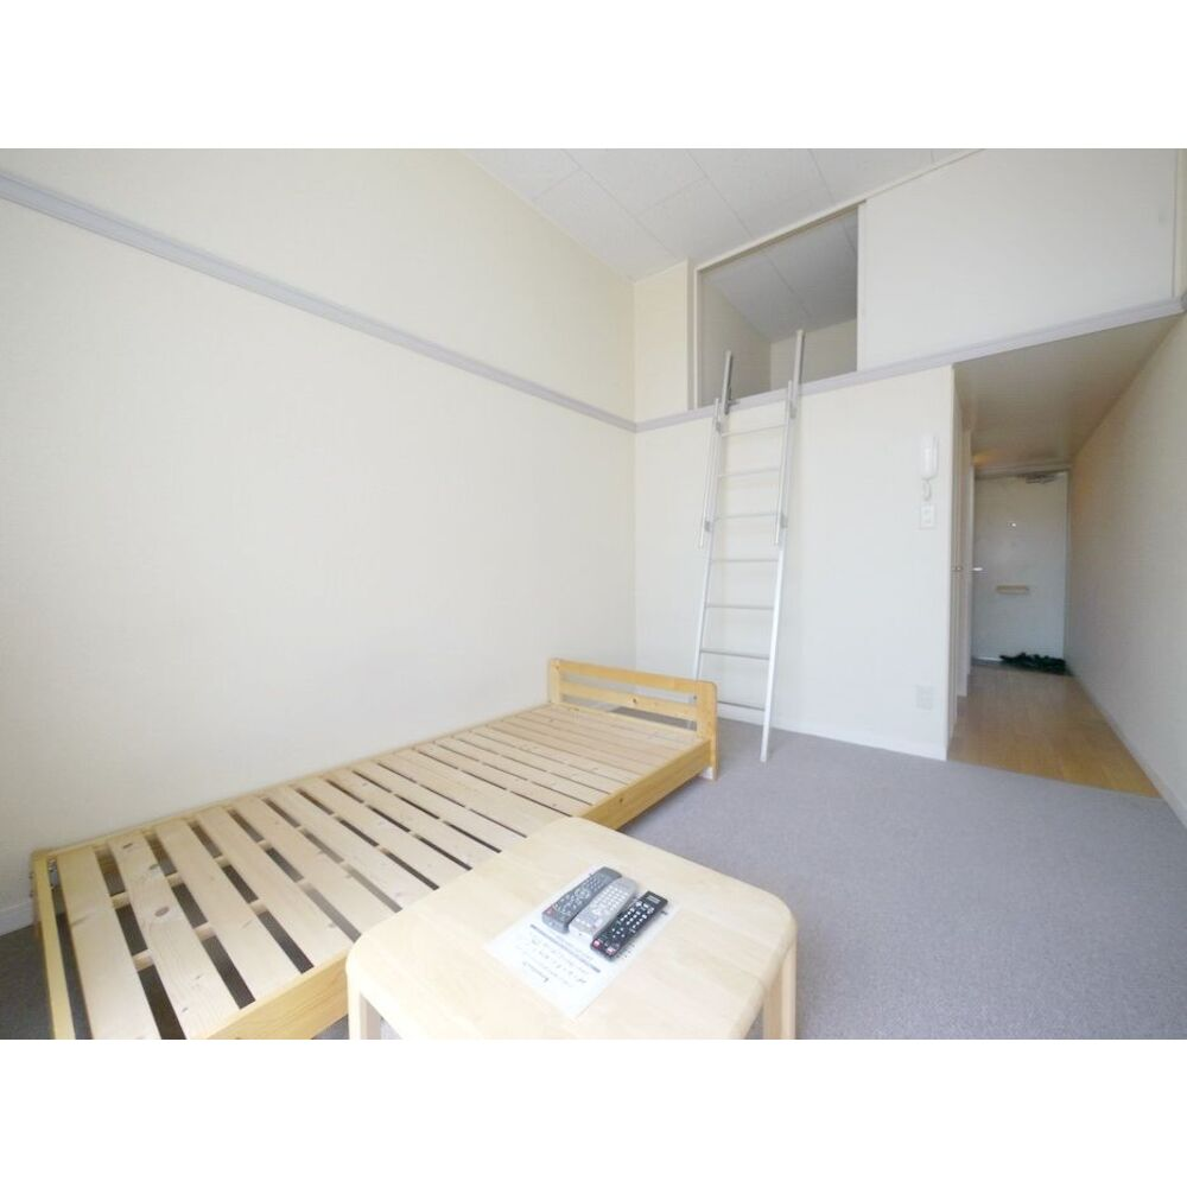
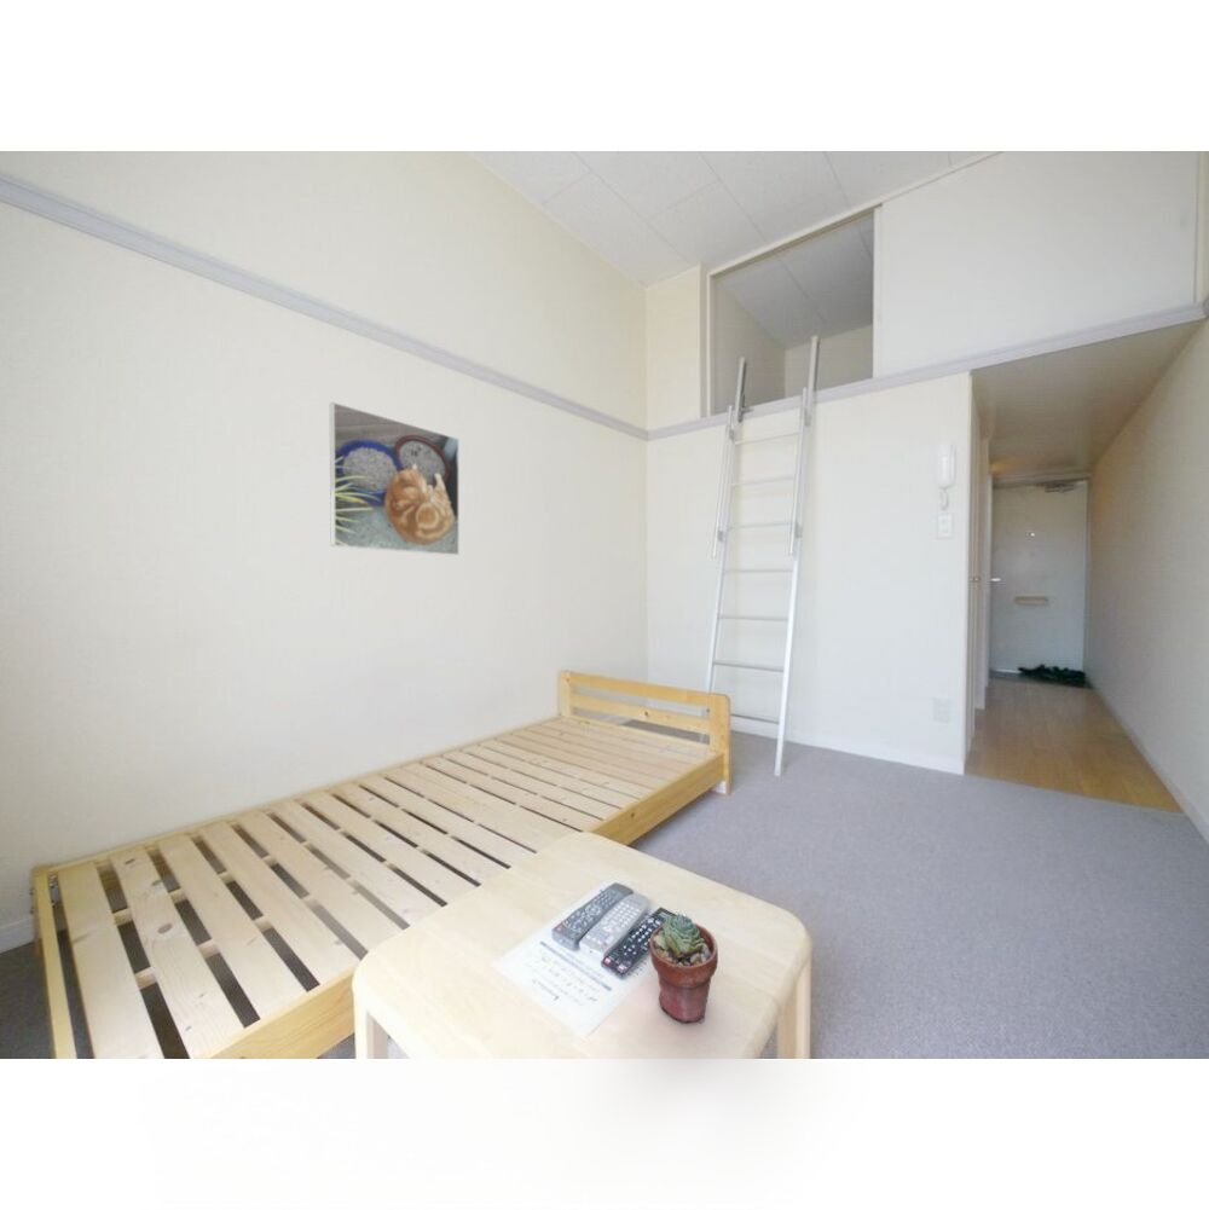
+ potted succulent (683, 960)
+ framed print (400, 487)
